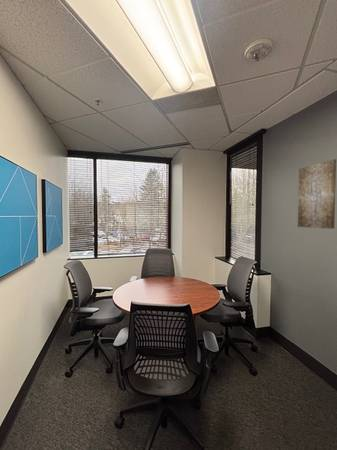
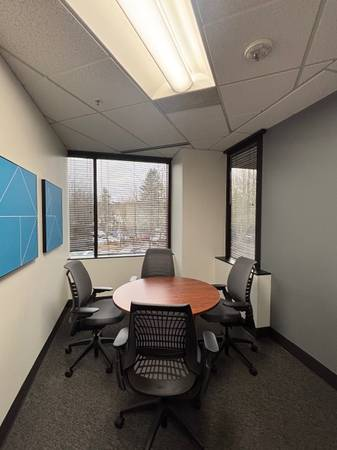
- wall art (315, 196)
